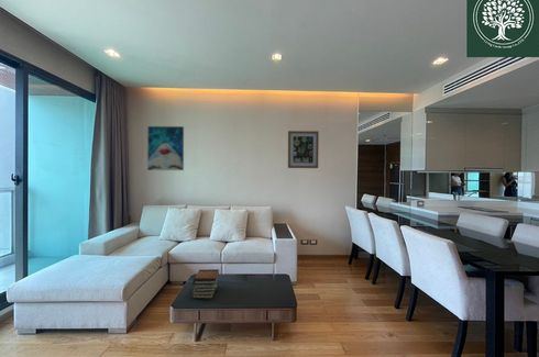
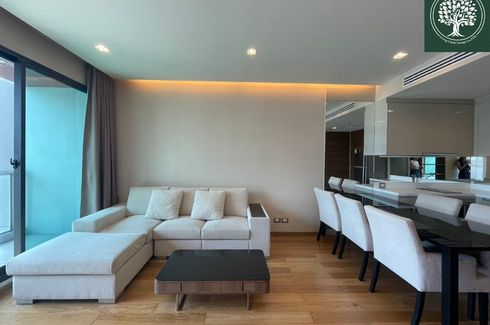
- wall art (302, 149)
- wall art (165, 148)
- book stack (206, 282)
